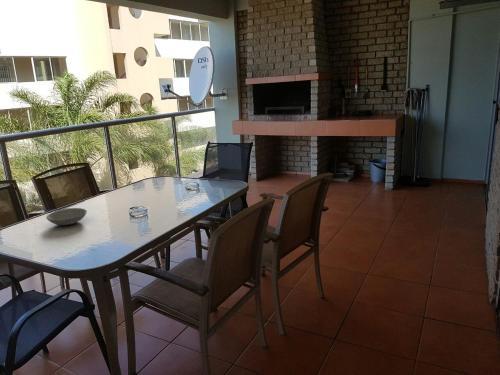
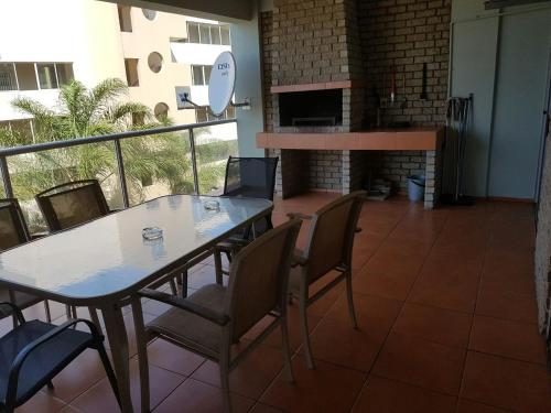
- bowl (67, 218)
